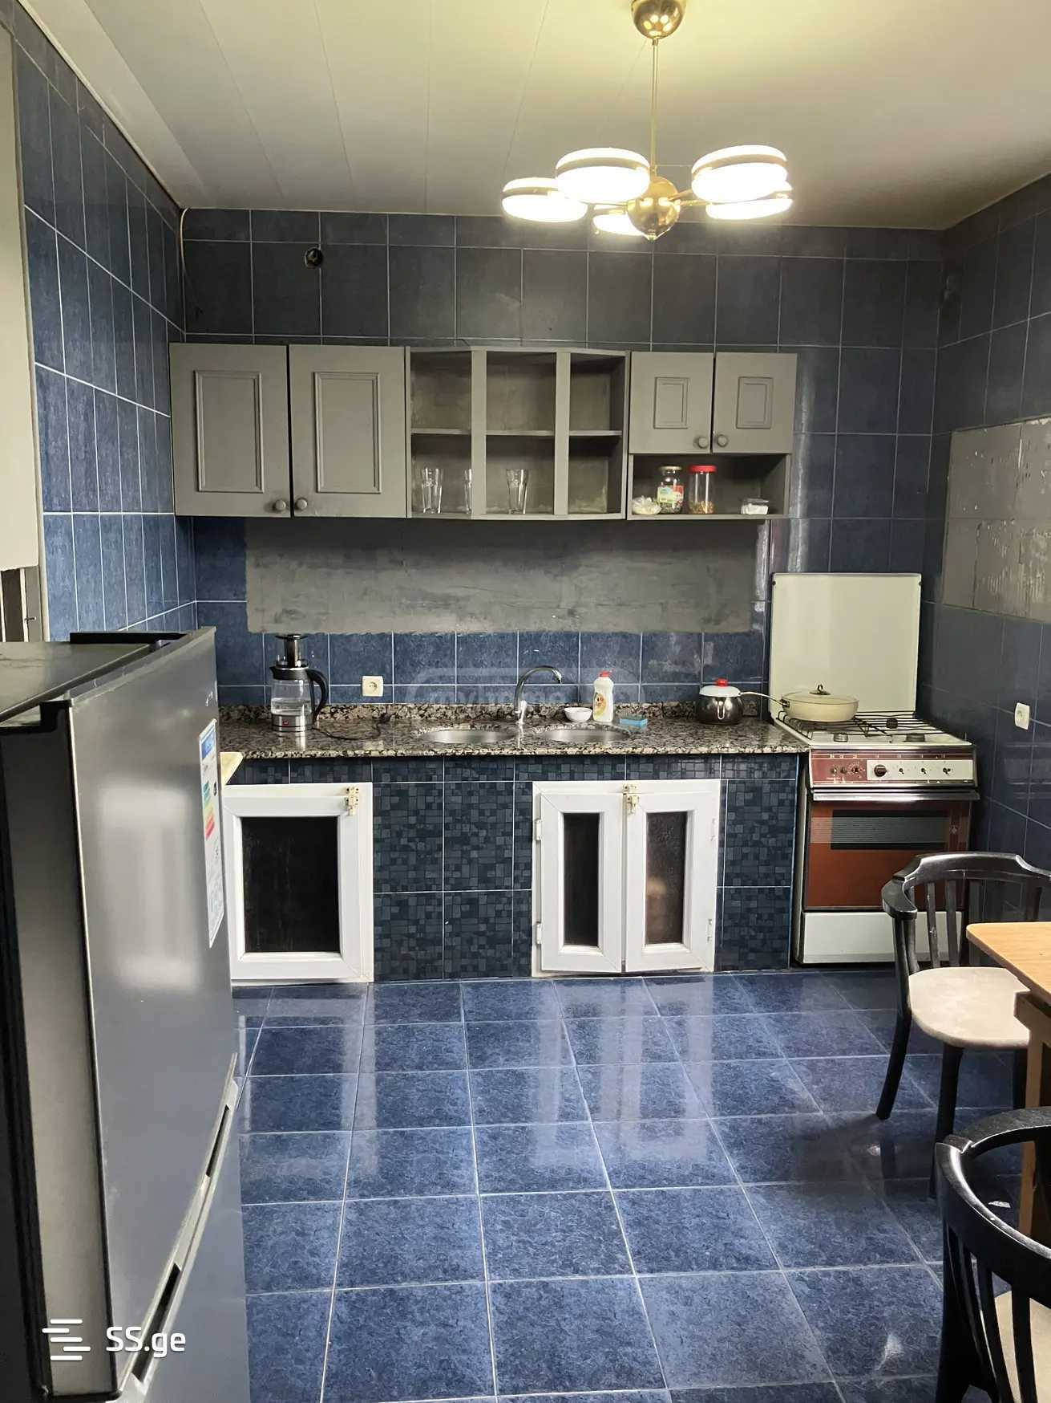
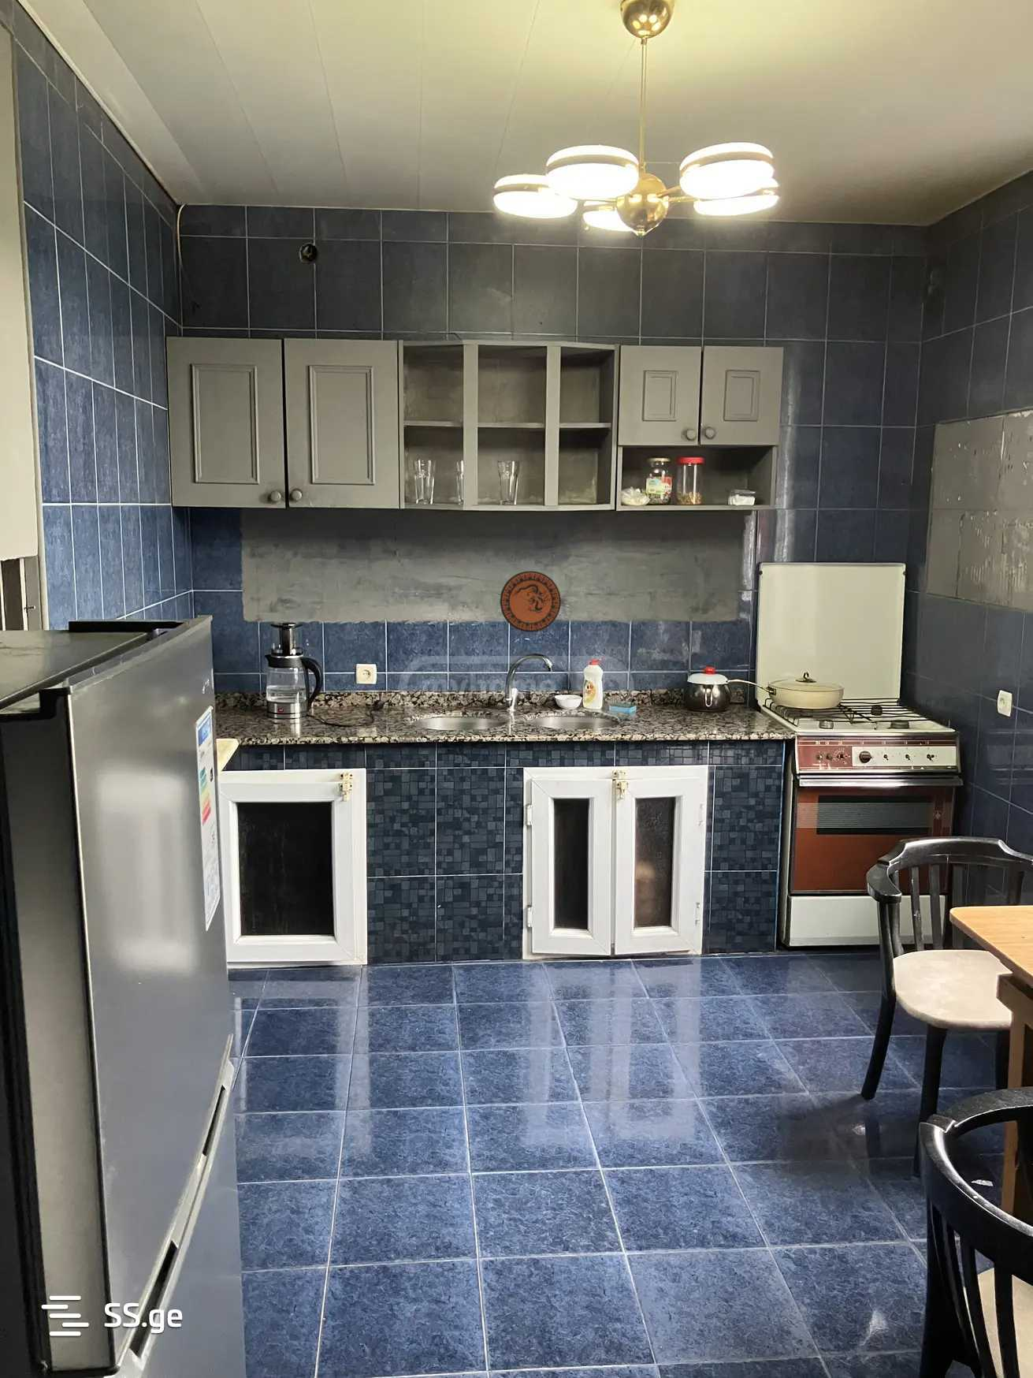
+ decorative plate (531, 601)
